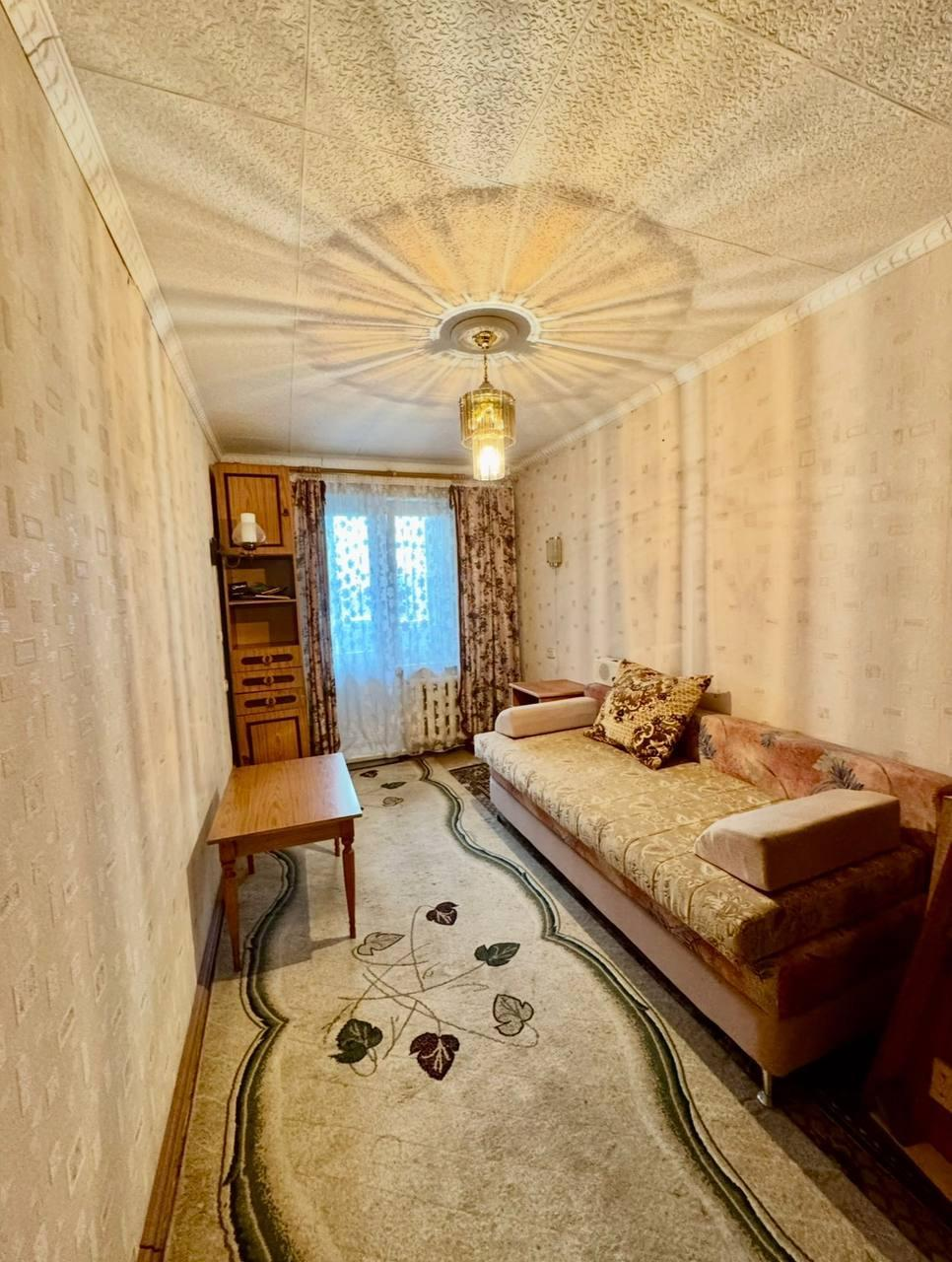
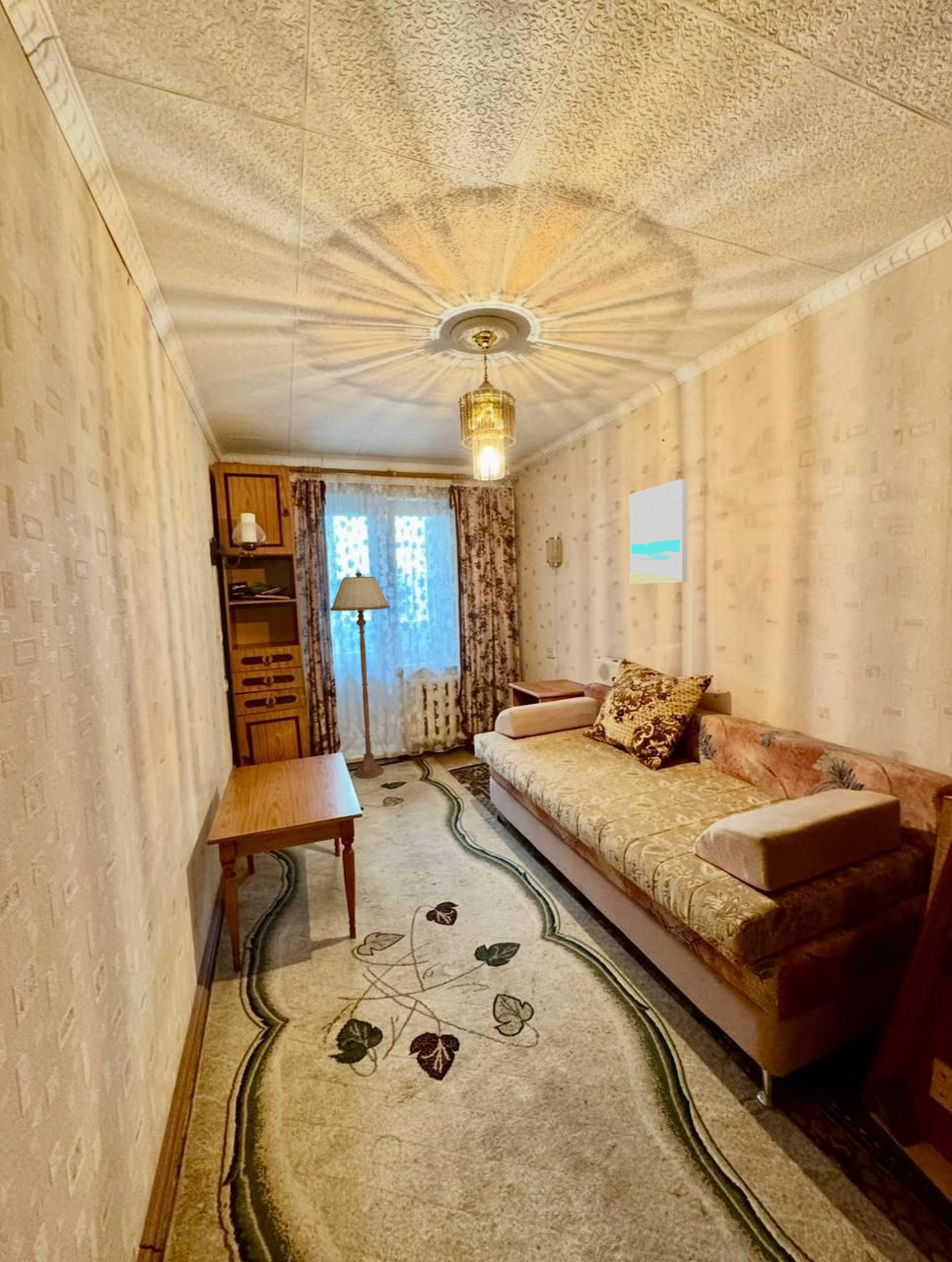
+ floor lamp (364, 673)
+ wall art (656, 535)
